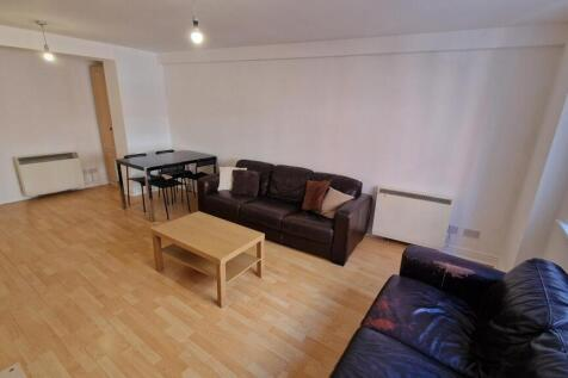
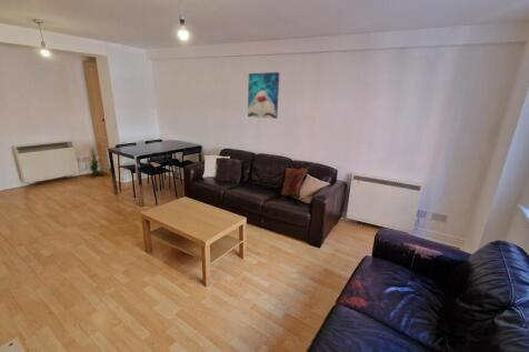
+ wall art (262, 95)
+ indoor plant (93, 160)
